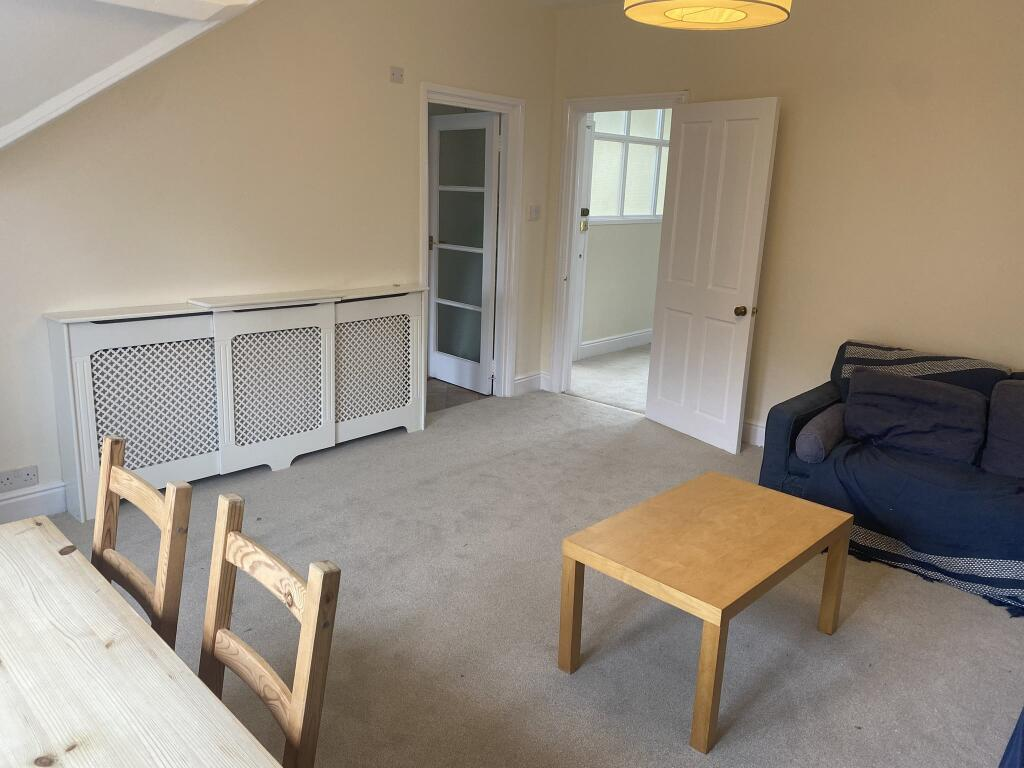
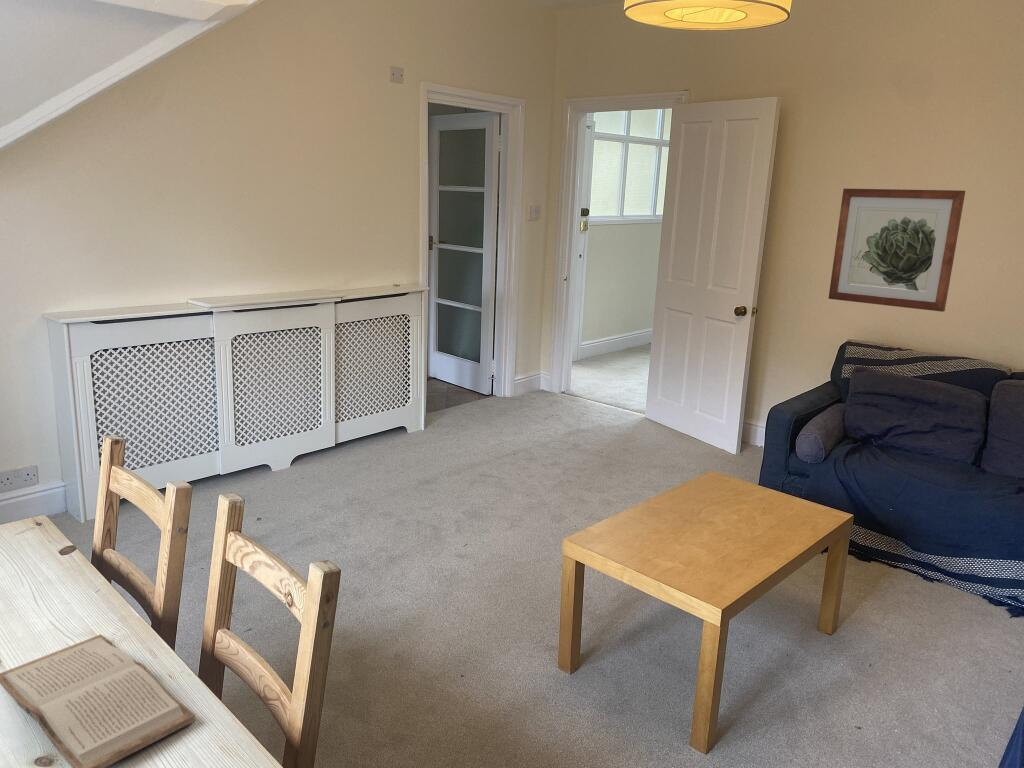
+ book (92, 691)
+ wall art (892, 248)
